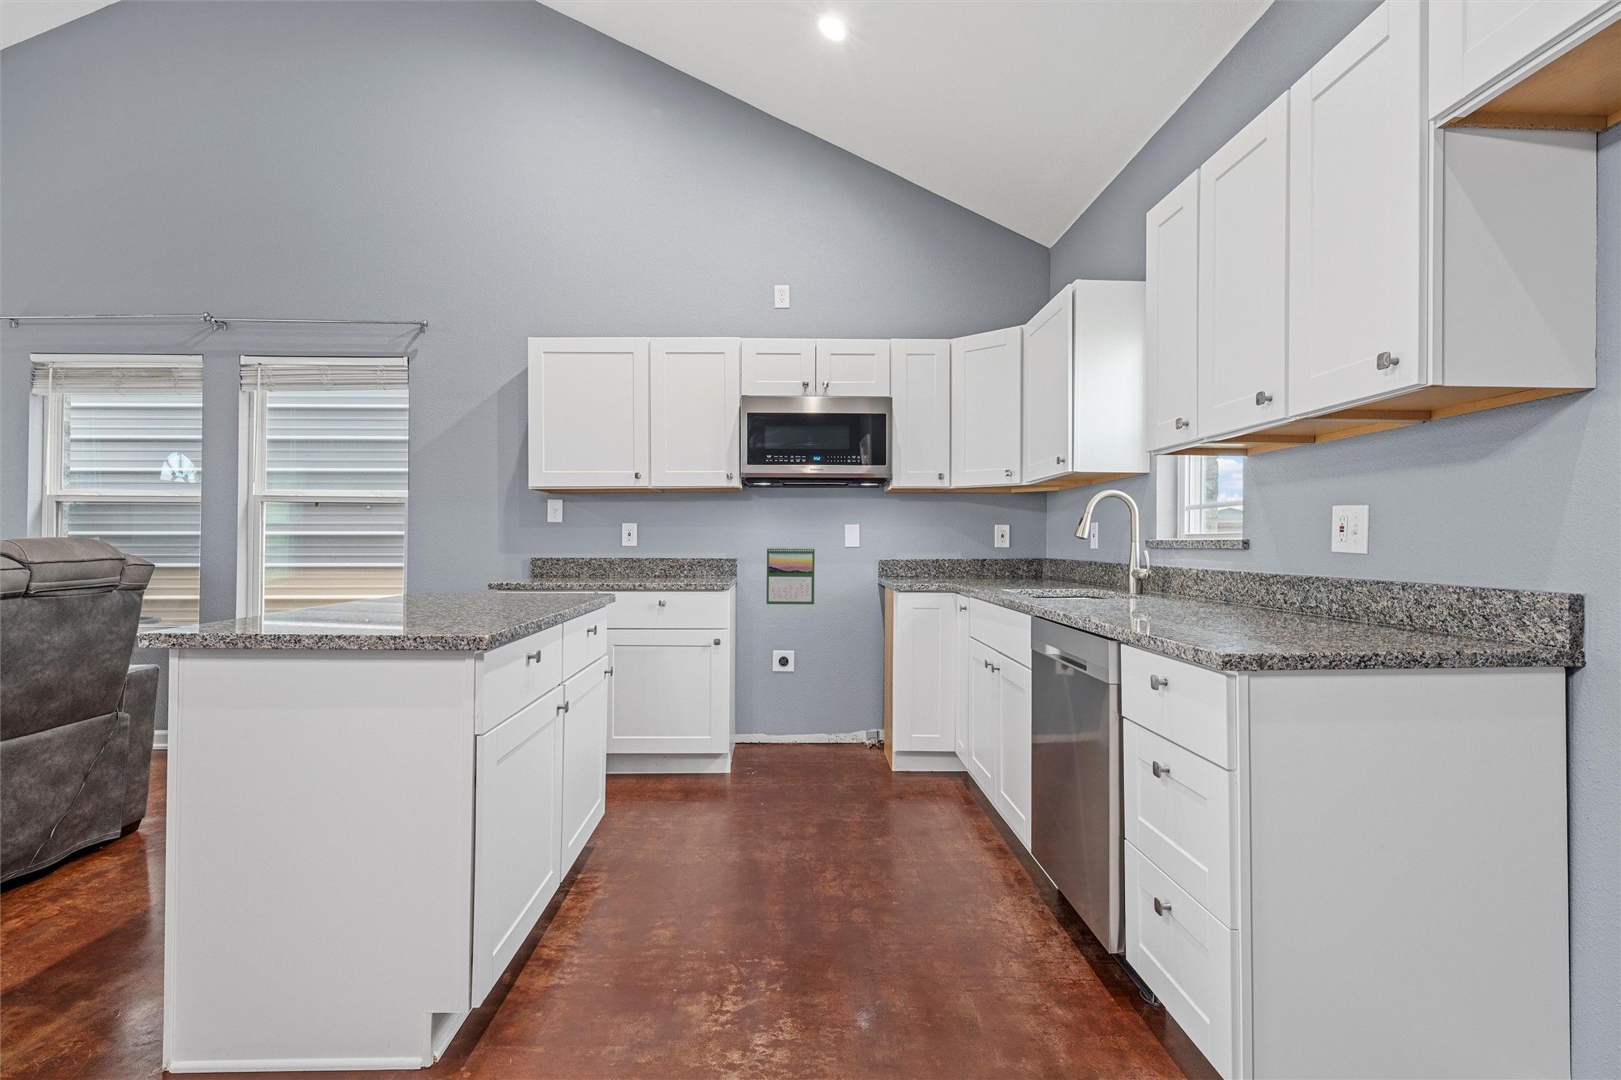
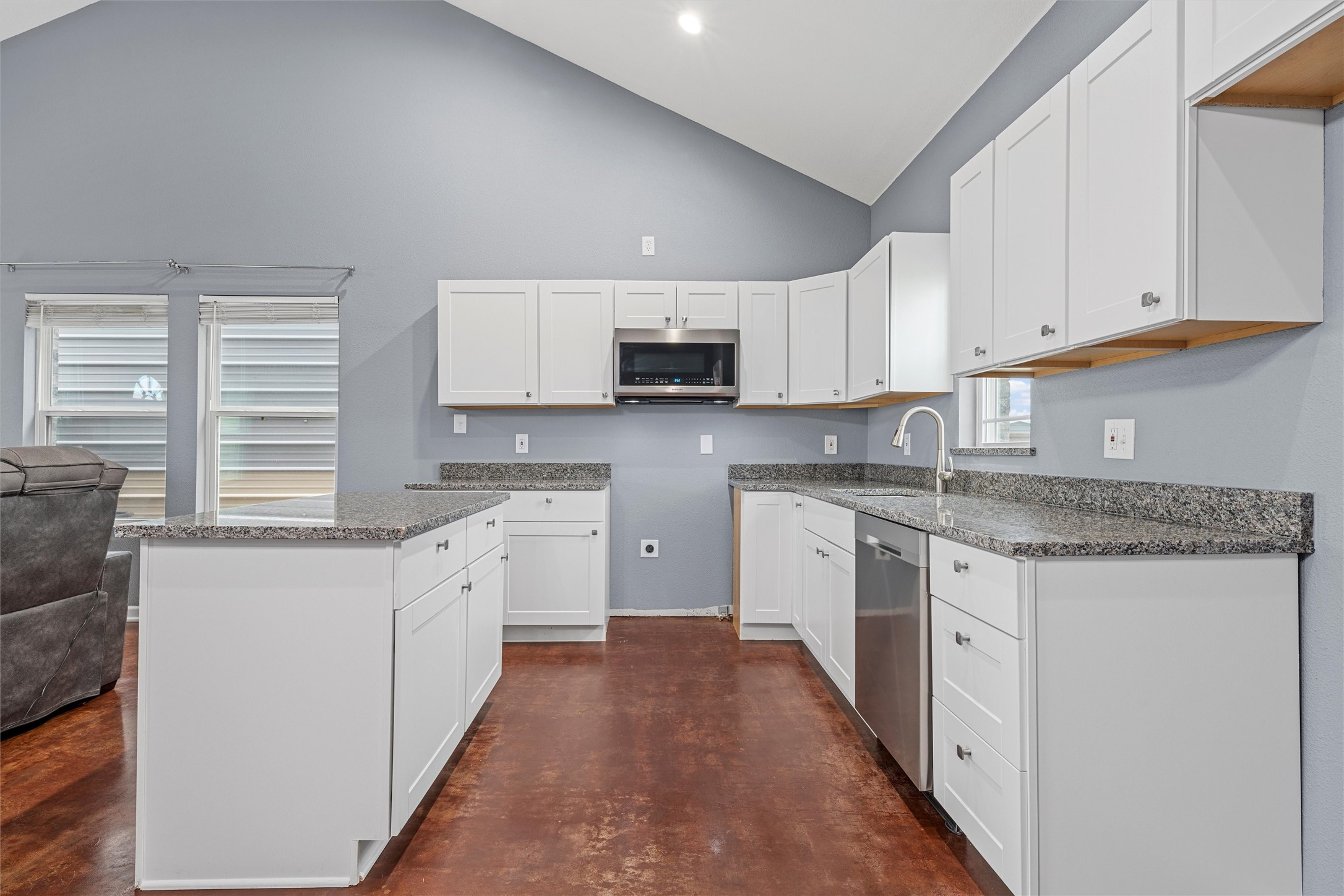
- calendar (790, 575)
